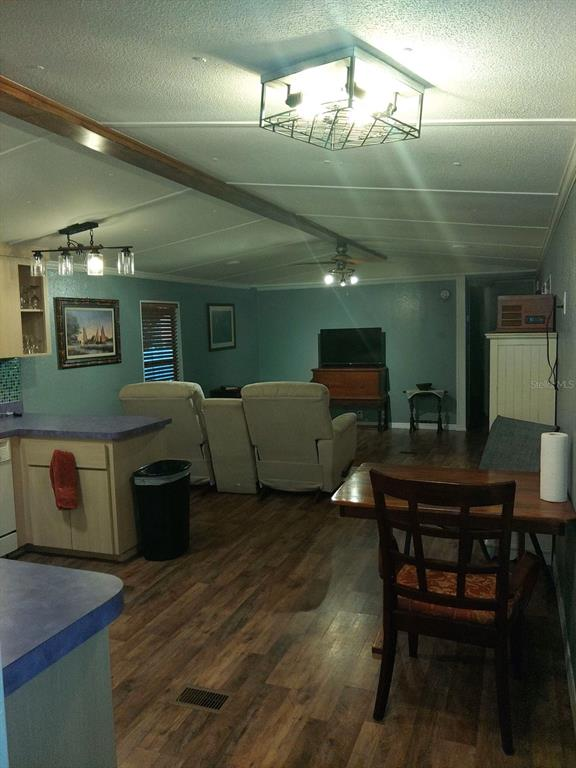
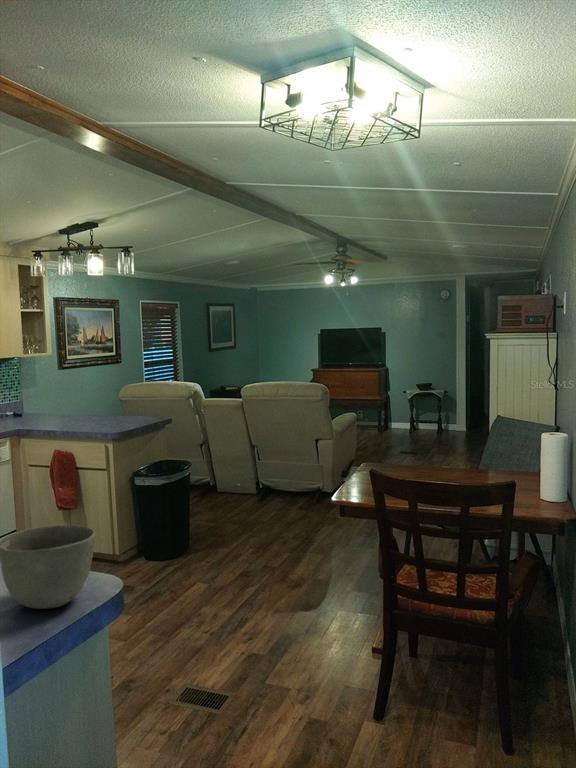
+ bowl (49, 567)
